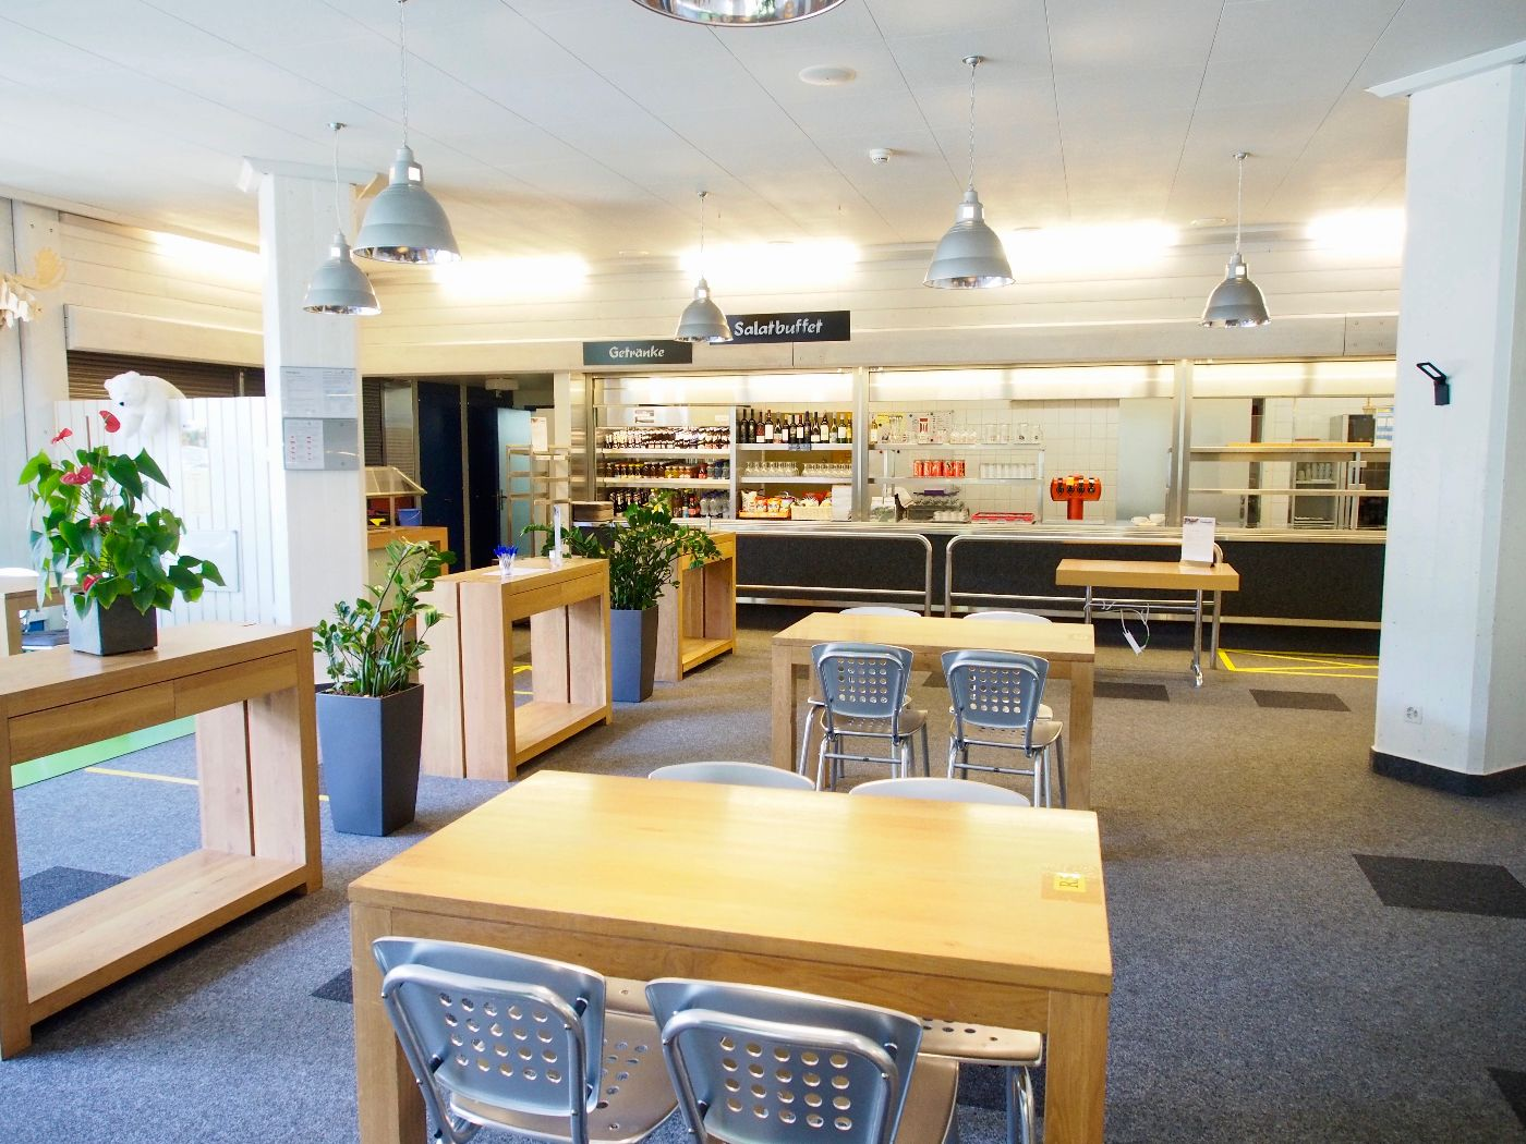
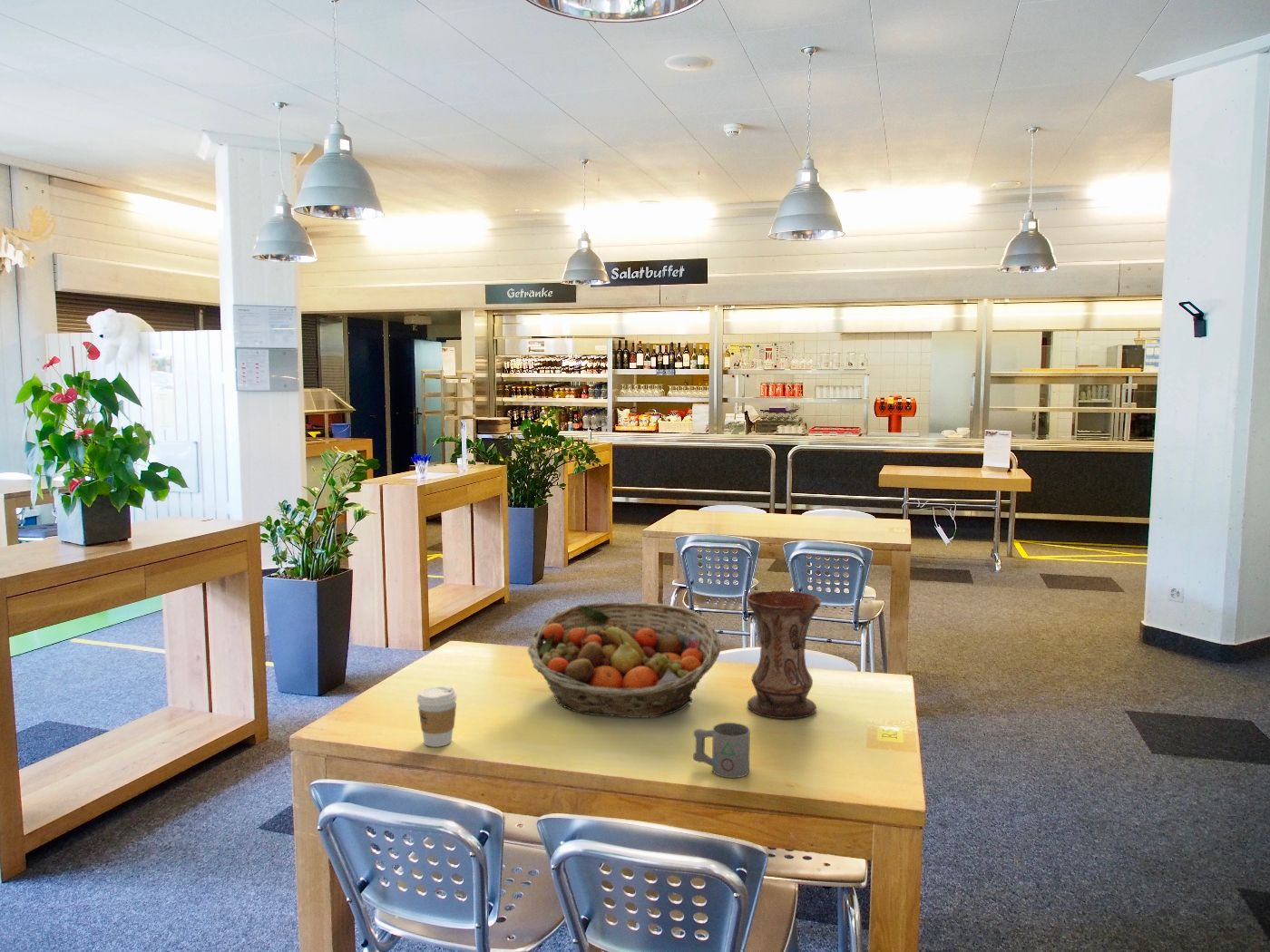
+ fruit basket (623, 657)
+ coffee cup (437, 715)
+ vase (782, 653)
+ mug (720, 748)
